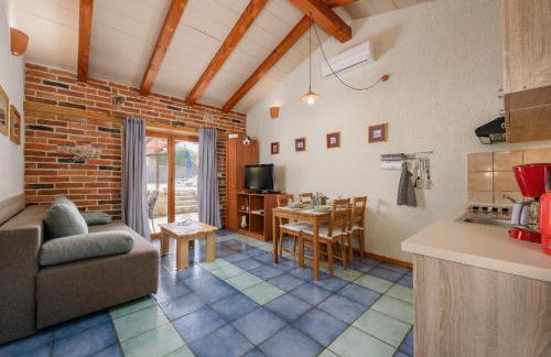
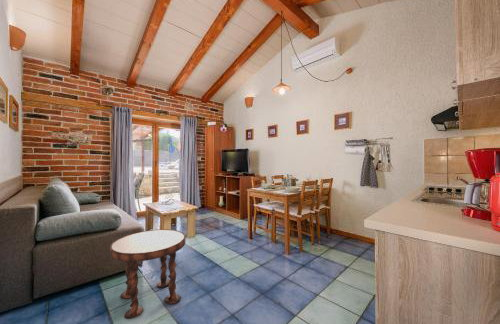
+ side table (150, 259)
